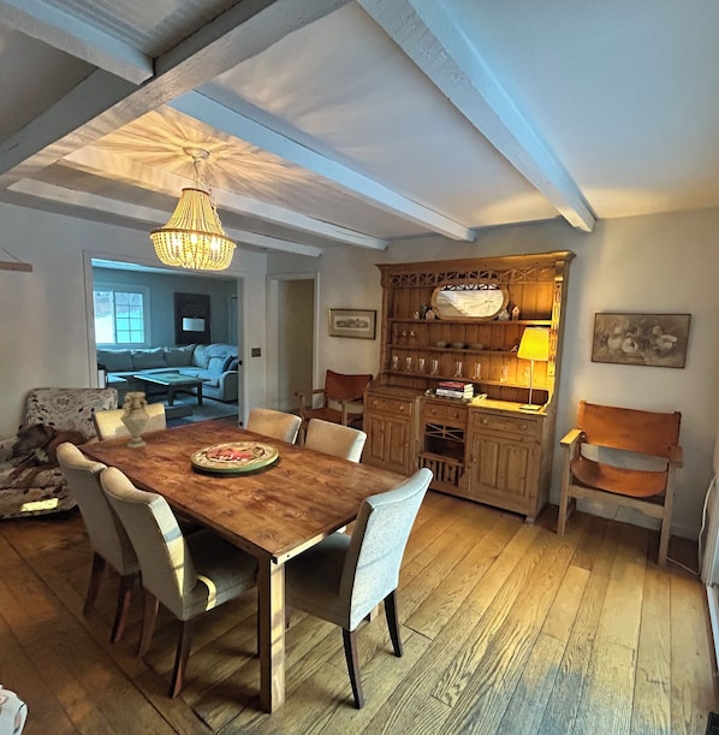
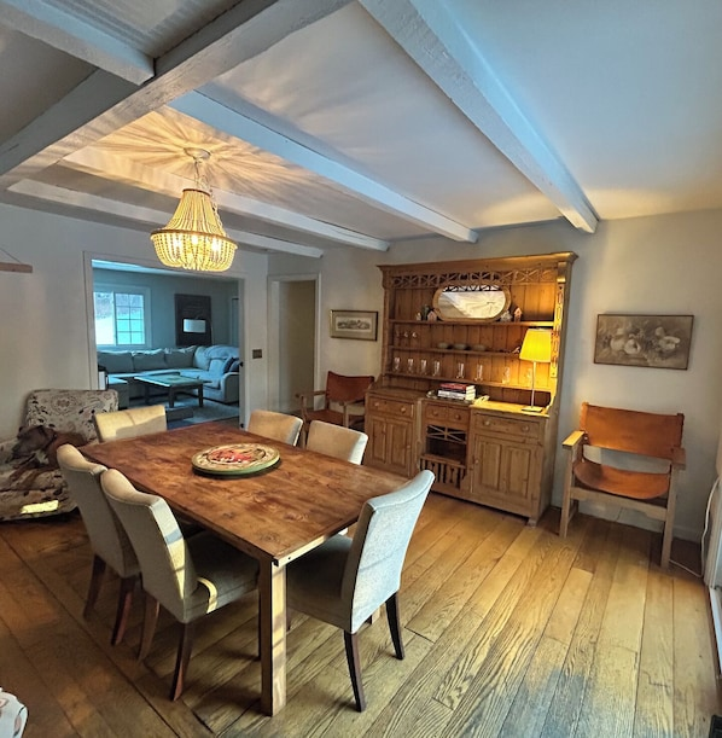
- vase (135, 419)
